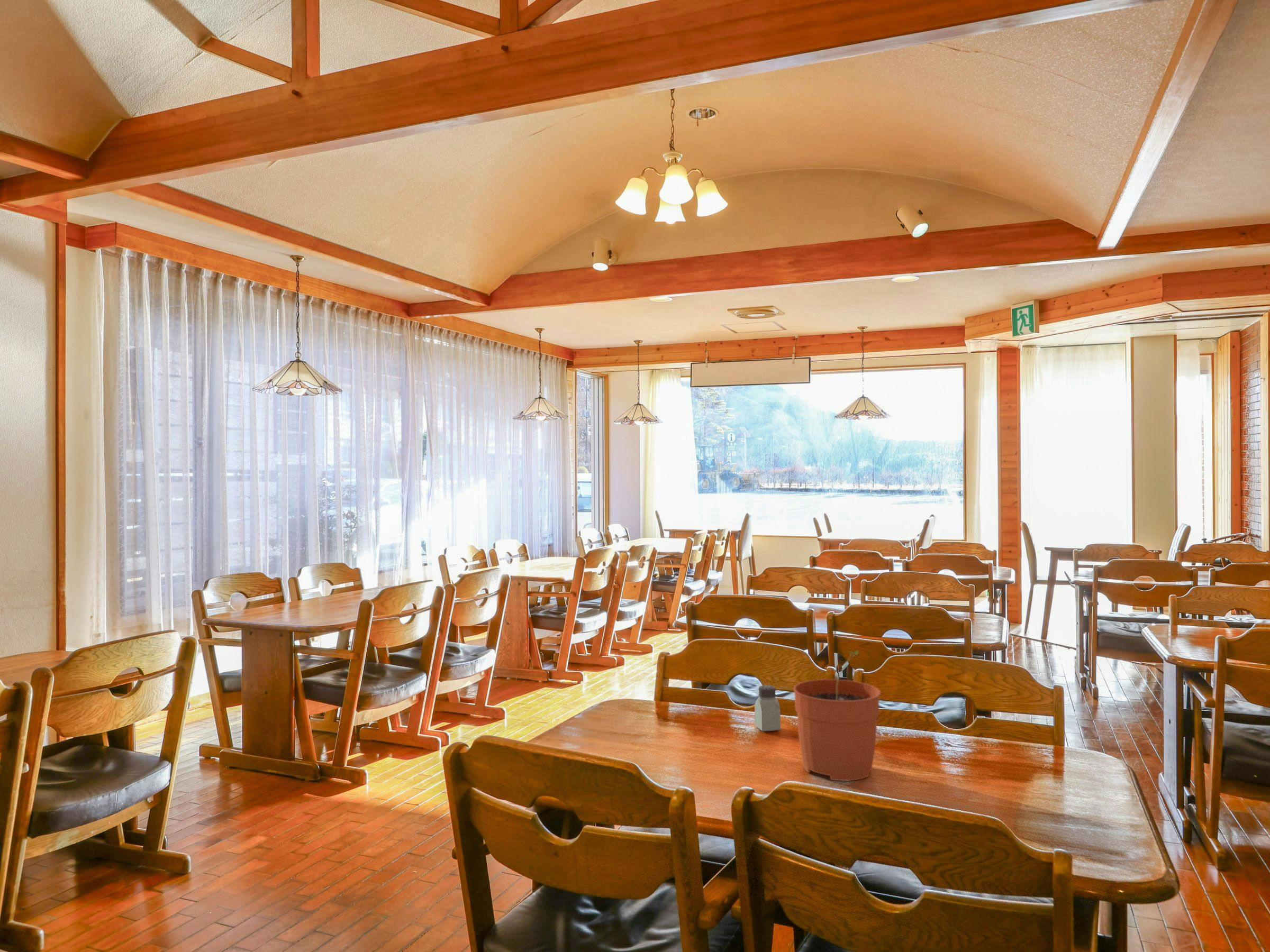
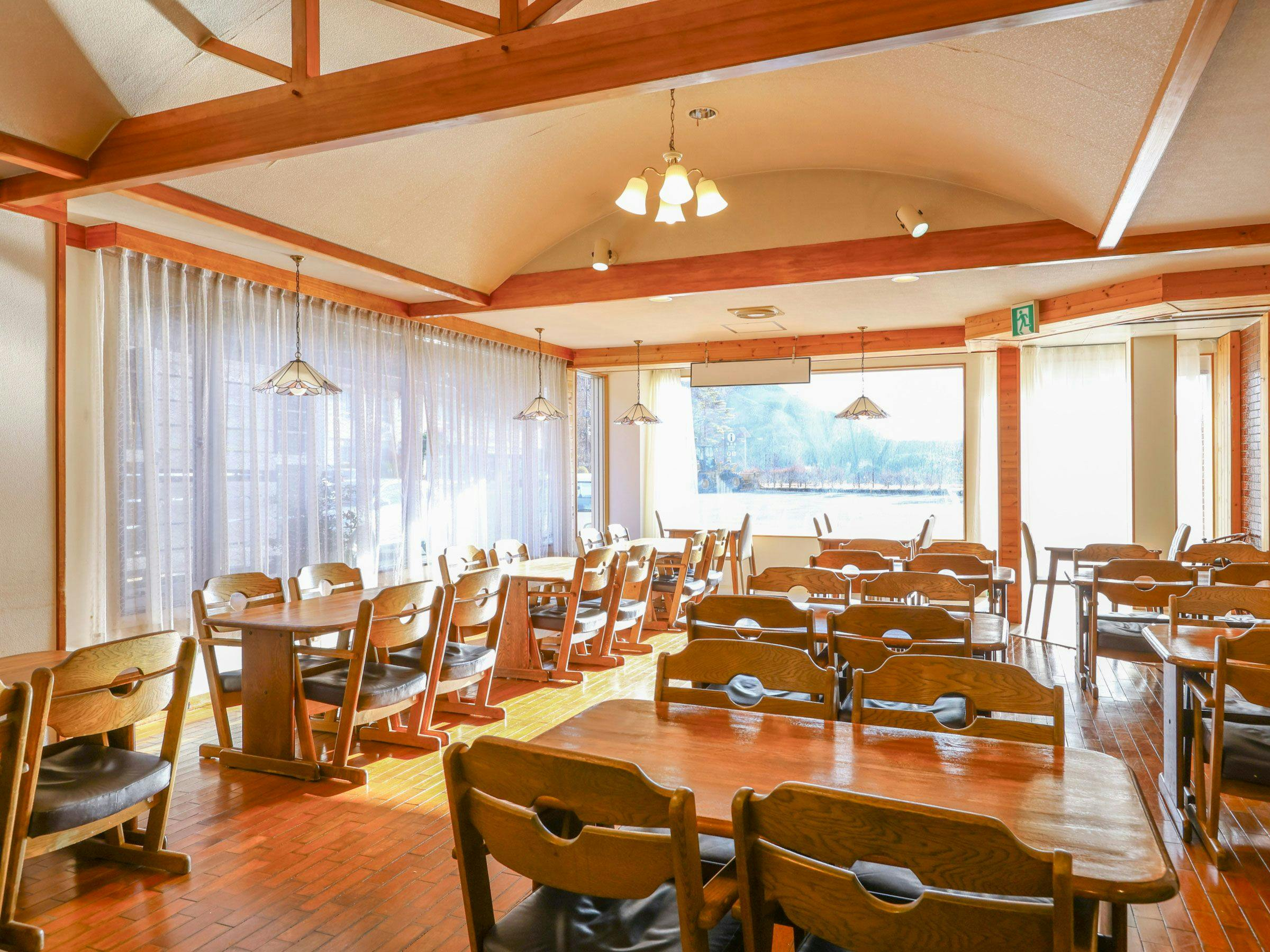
- saltshaker (767, 708)
- plant pot (837, 709)
